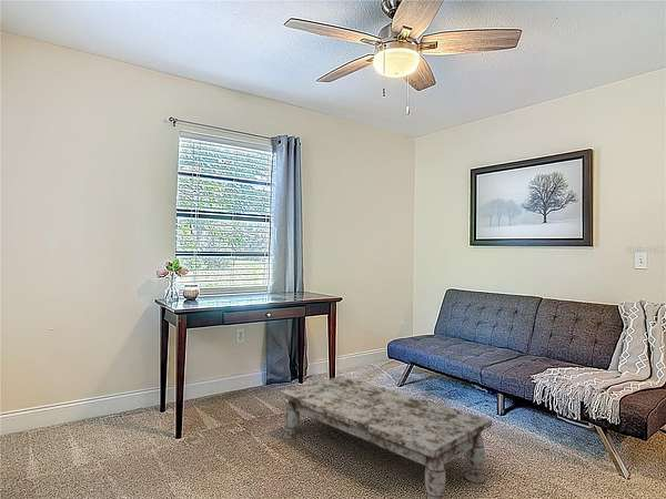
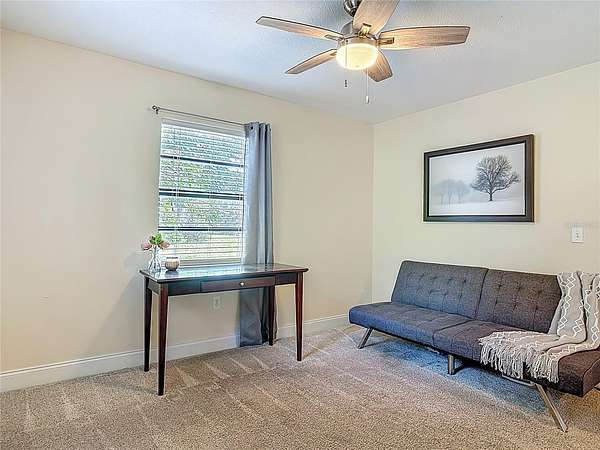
- coffee table (374, 429)
